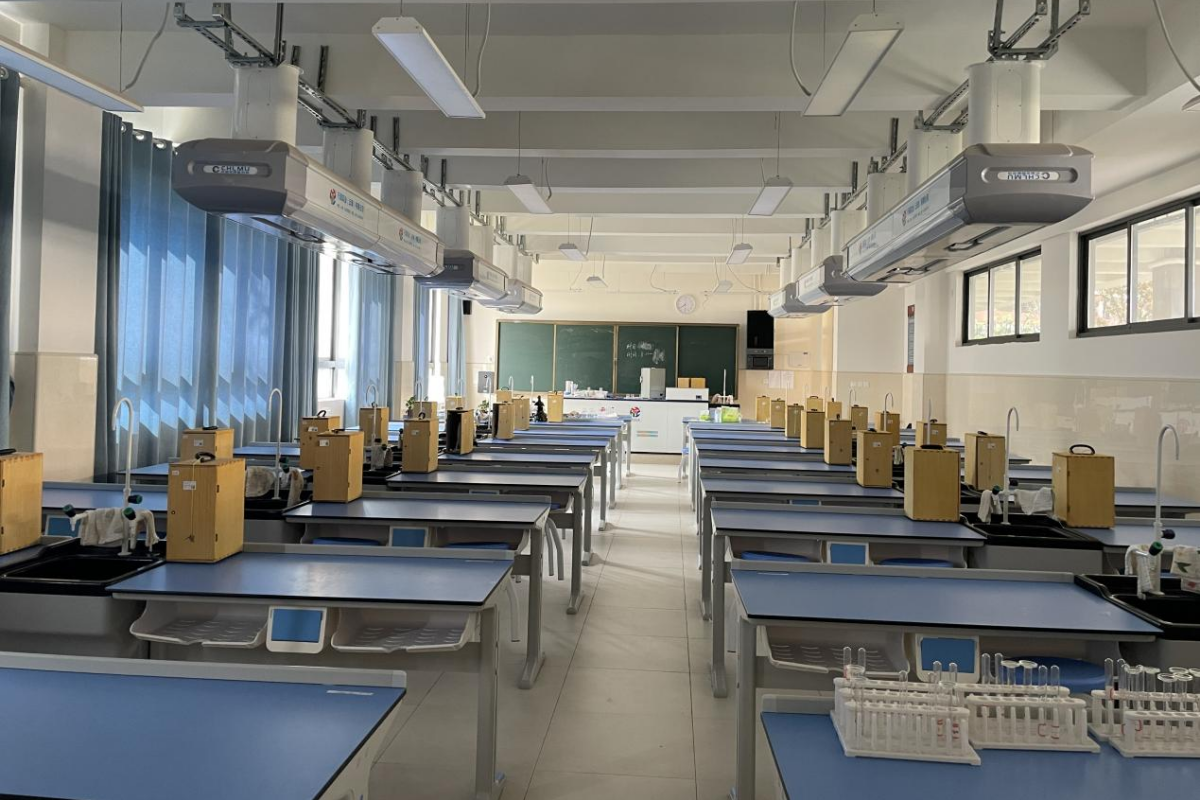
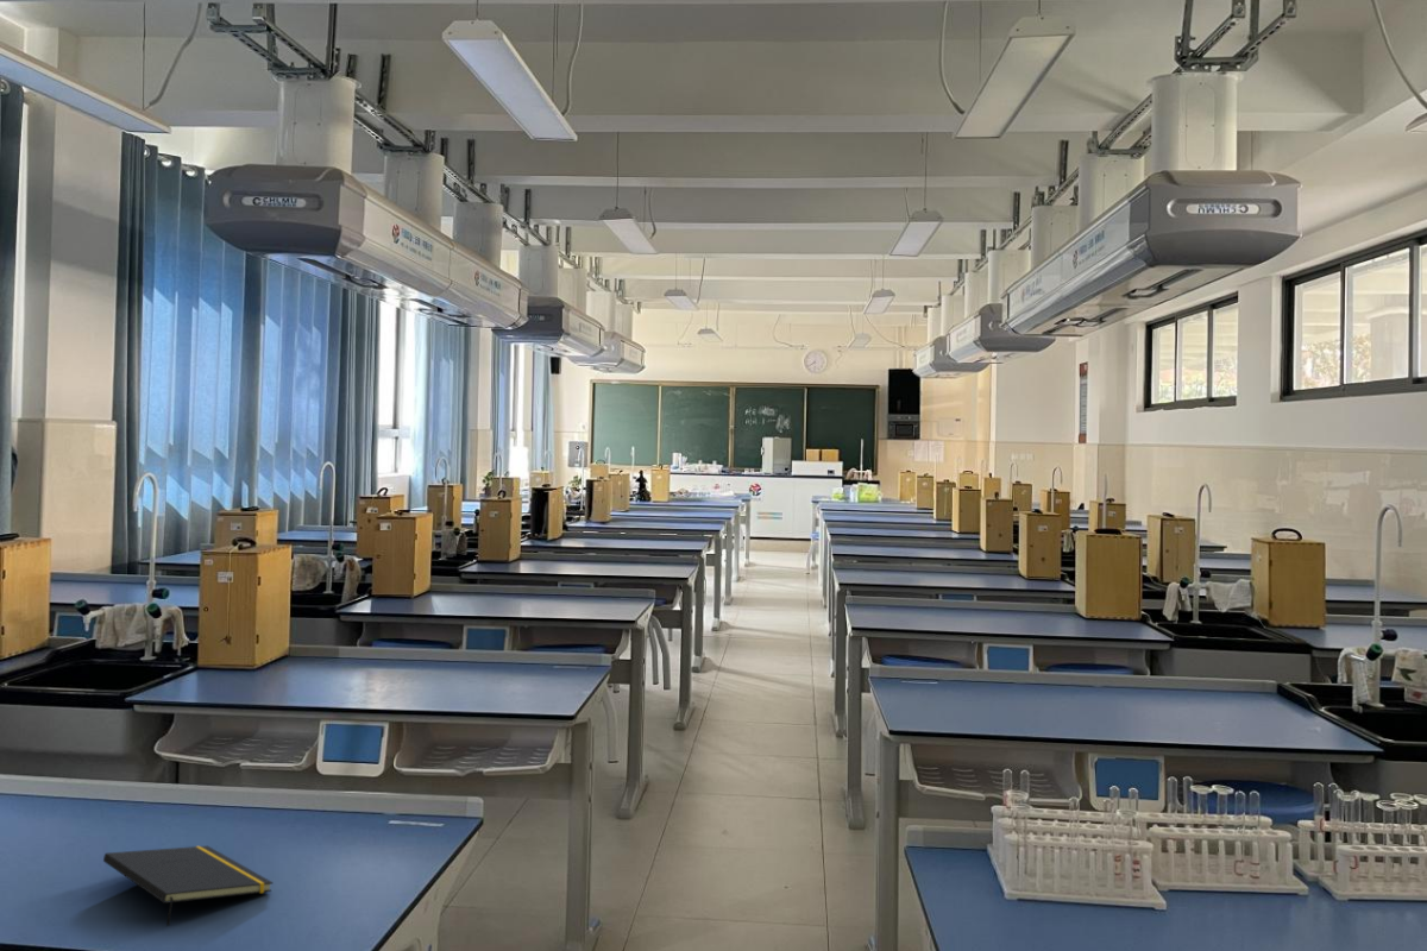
+ notepad (187, 871)
